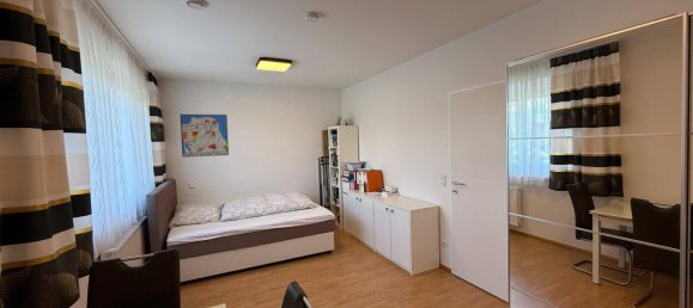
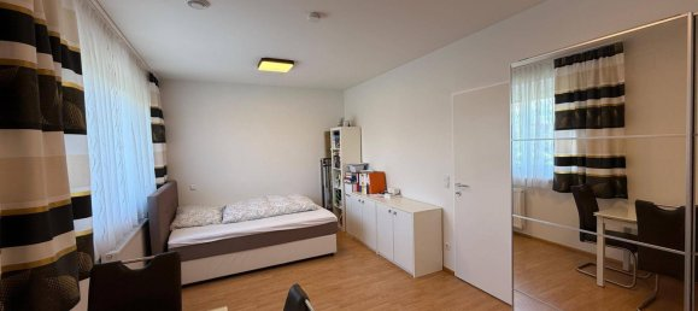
- wall art (205, 135)
